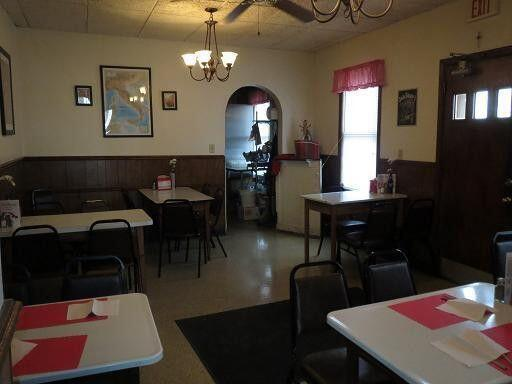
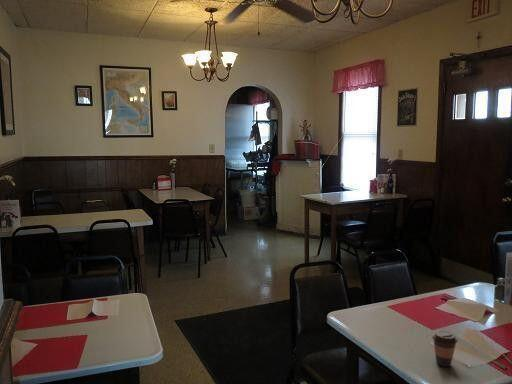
+ coffee cup (444, 348)
